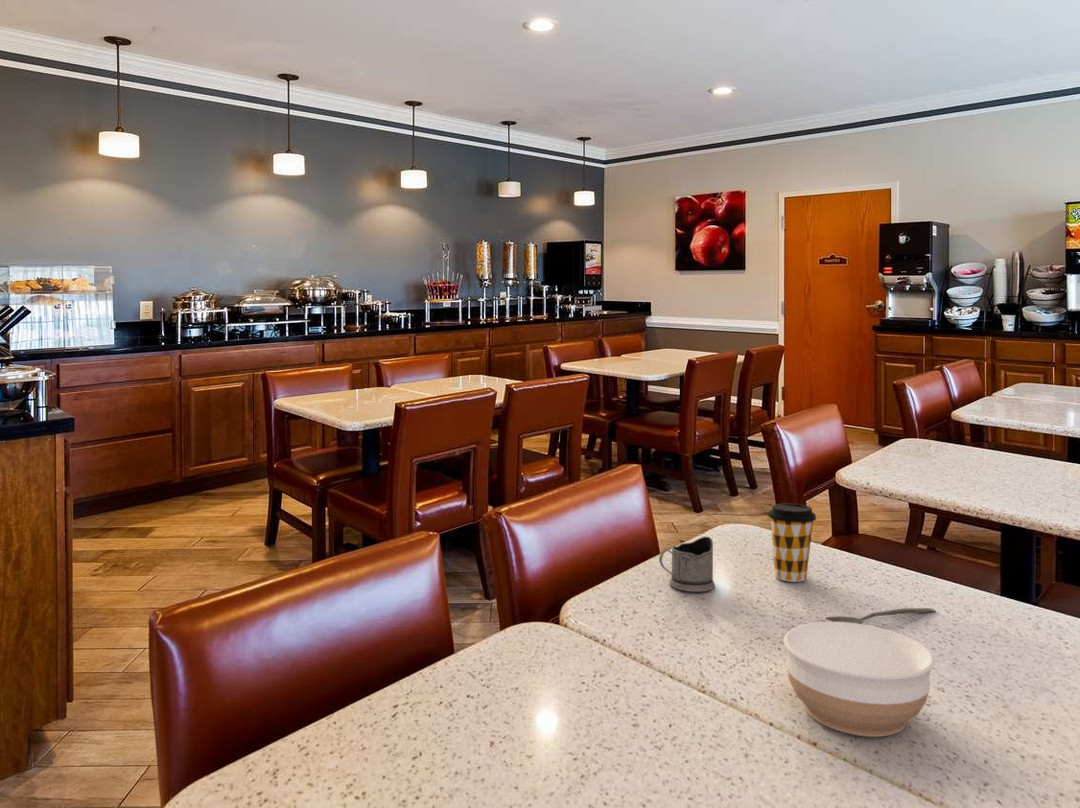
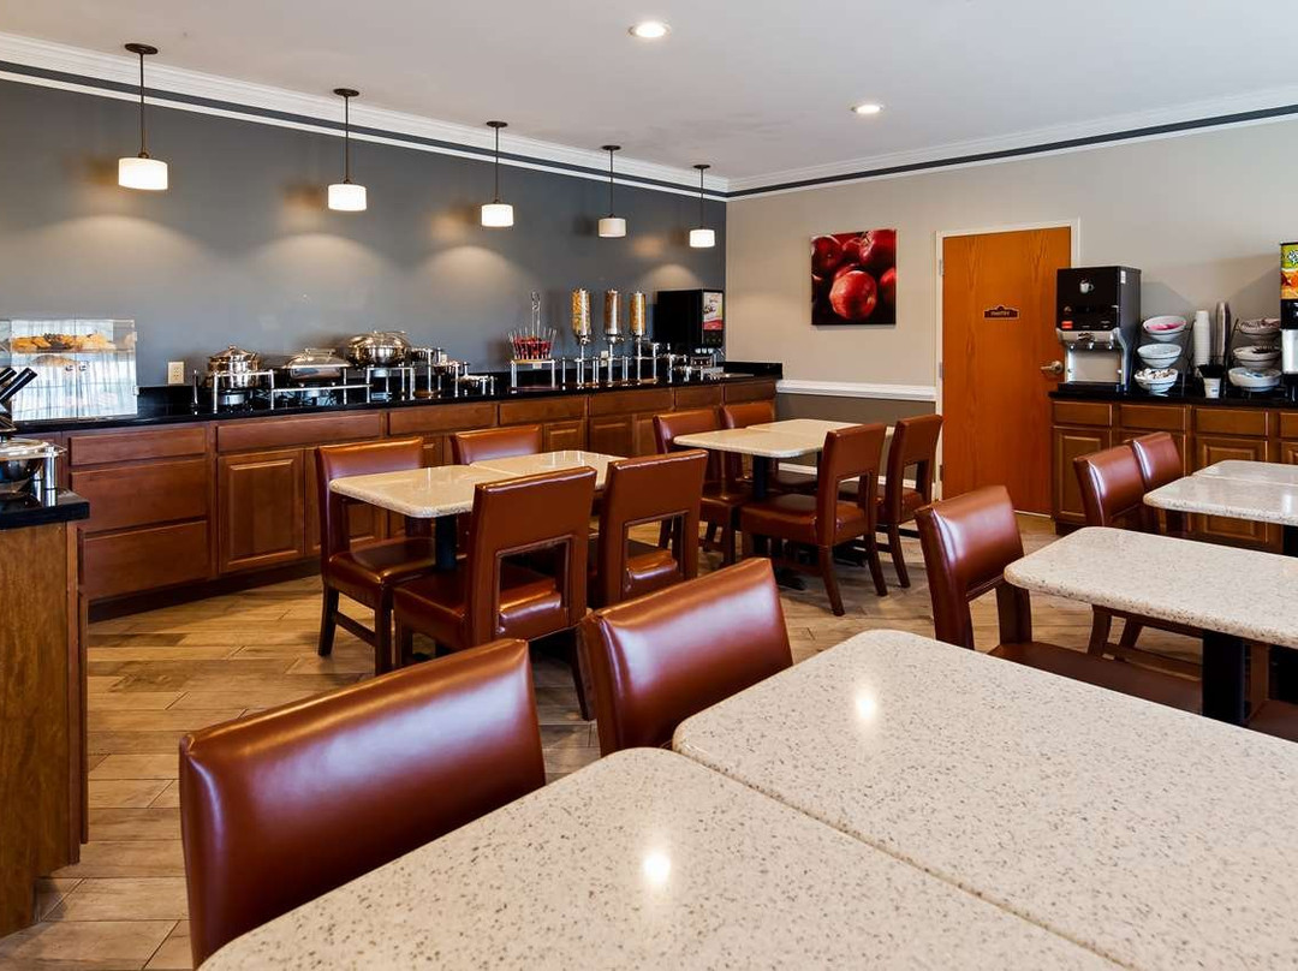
- spoon (881, 614)
- tea glass holder (685, 562)
- coffee cup (791, 542)
- bowl (855, 679)
